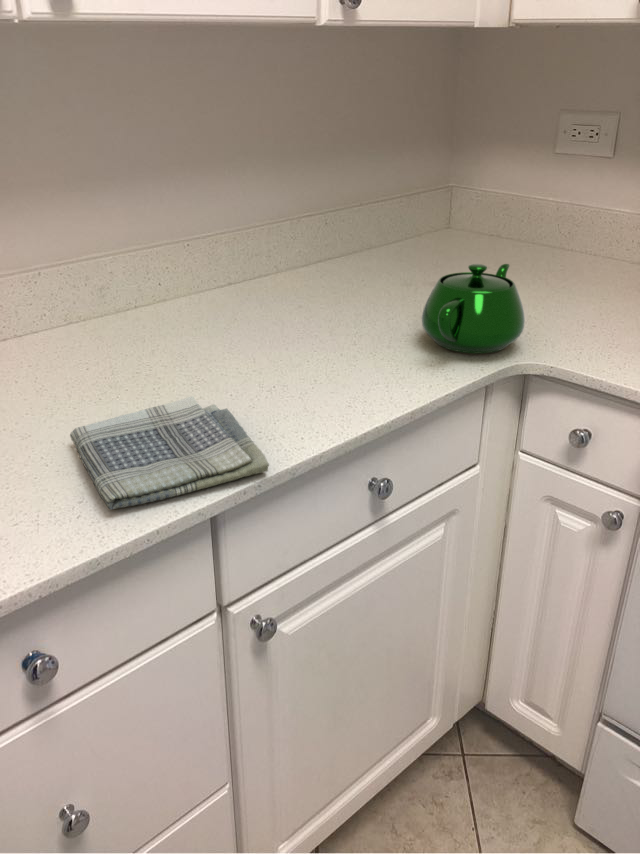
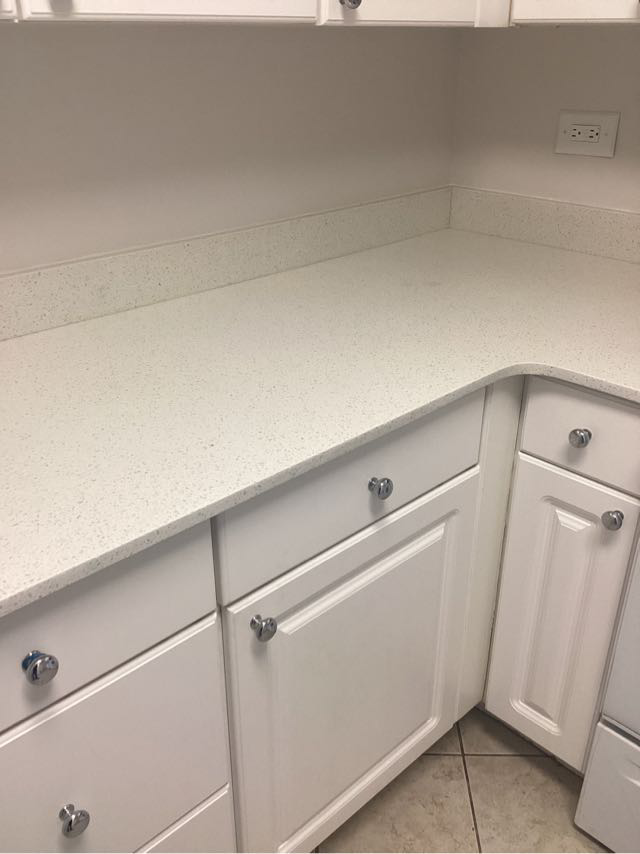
- teapot (476, 303)
- dish towel (168, 445)
